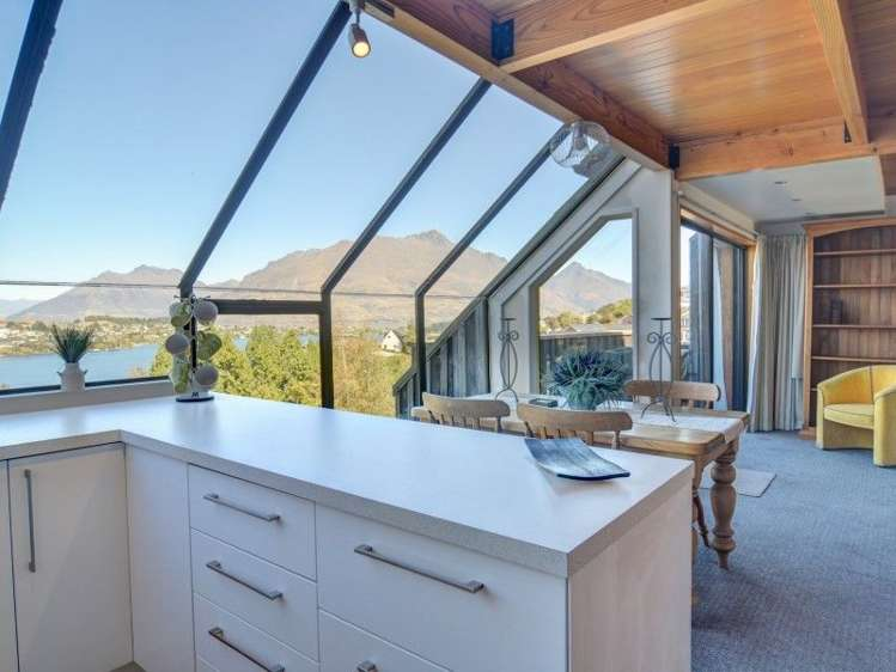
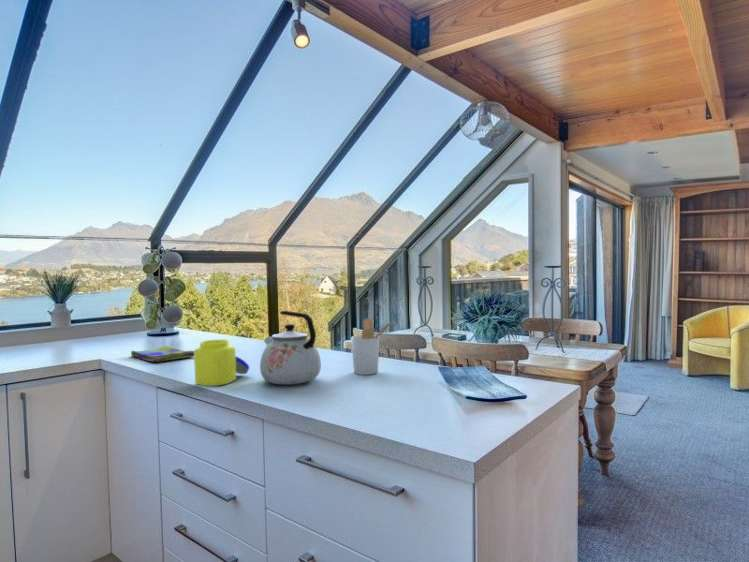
+ dish towel (163, 353)
+ jar (223, 359)
+ utensil holder (372, 345)
+ kettle (289, 346)
